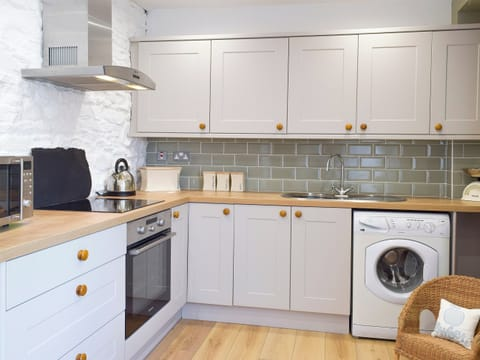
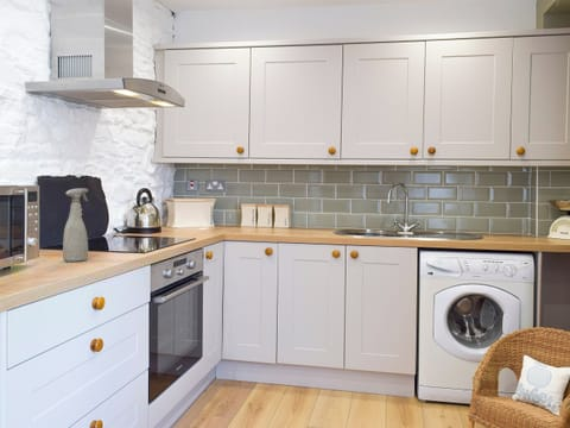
+ spray bottle (75, 224)
